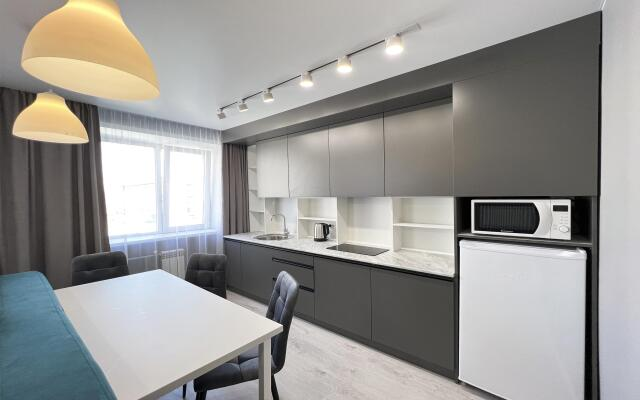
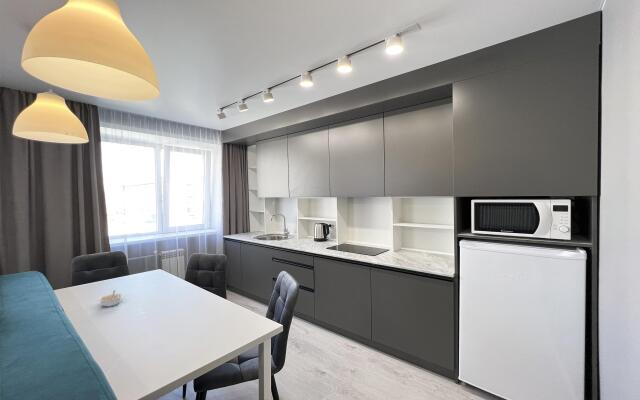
+ legume (110, 299)
